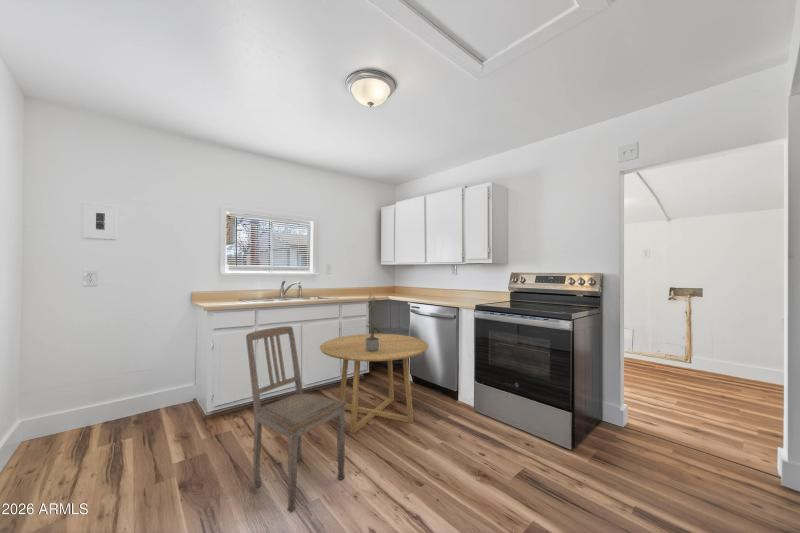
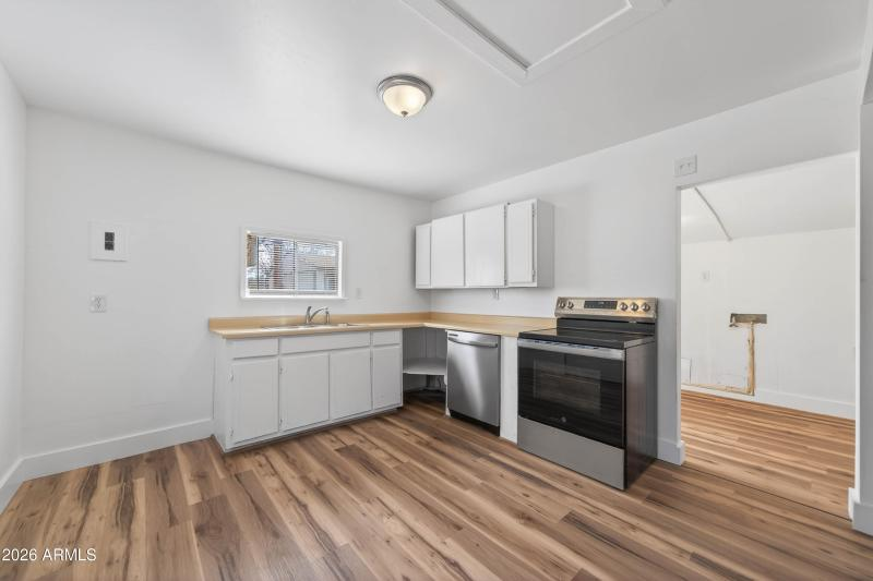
- potted plant (372, 320)
- round table (388, 379)
- dining chair (296, 406)
